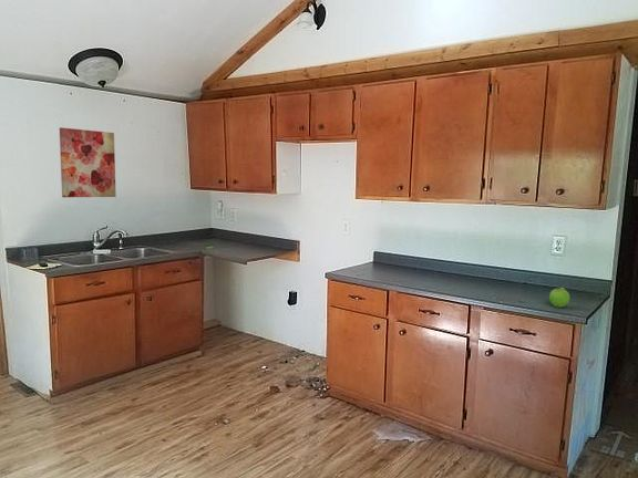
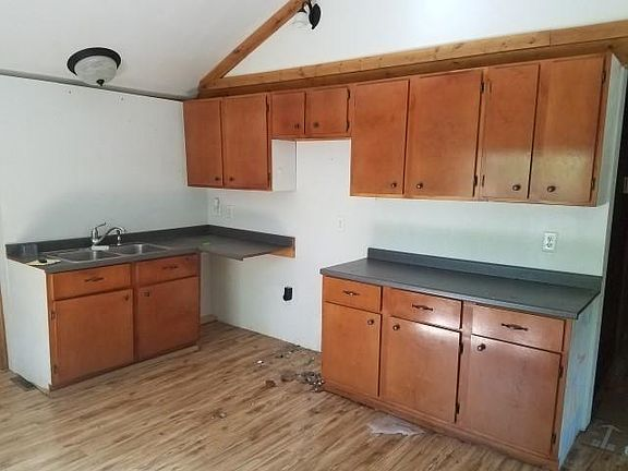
- wall art (89, 164)
- fruit (559, 297)
